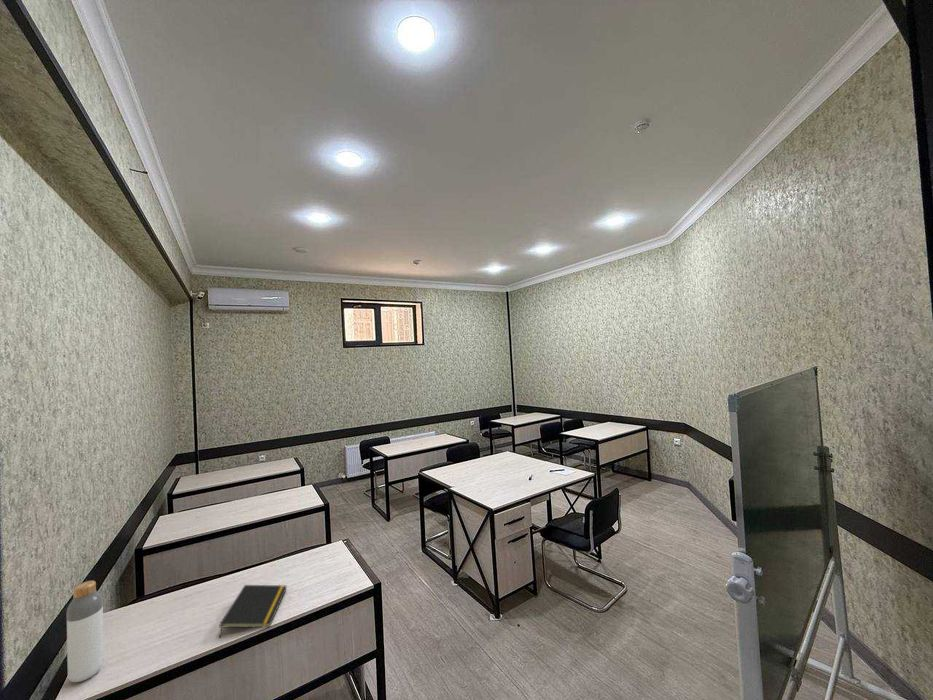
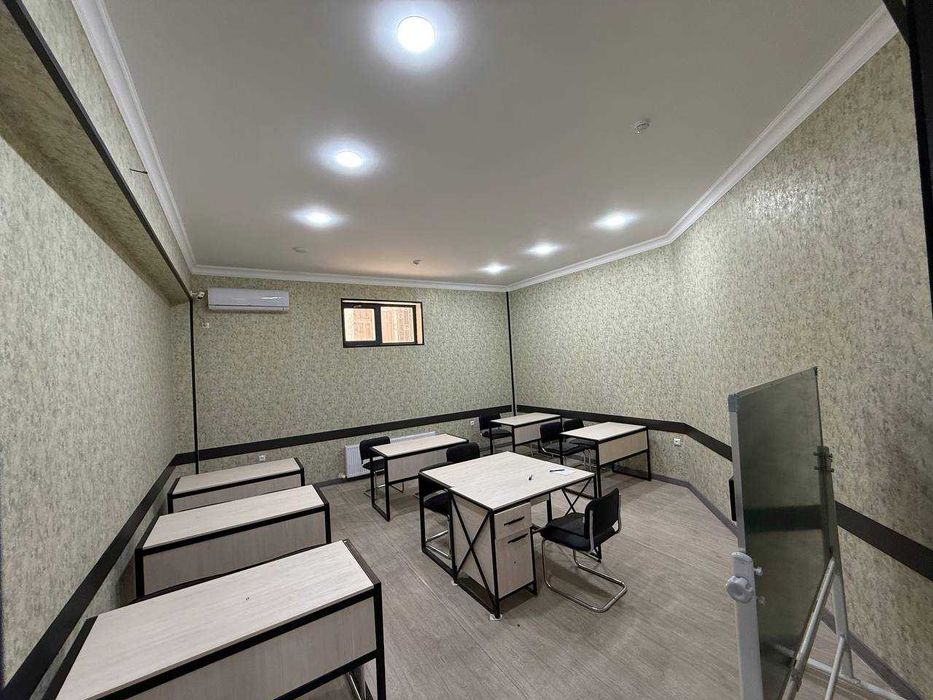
- bottle (85, 629)
- notepad (256, 604)
